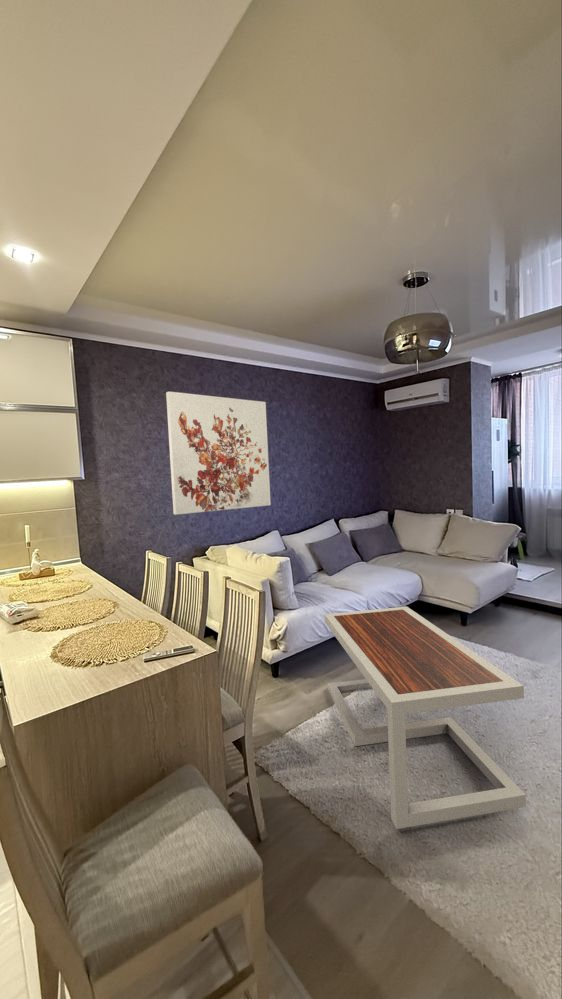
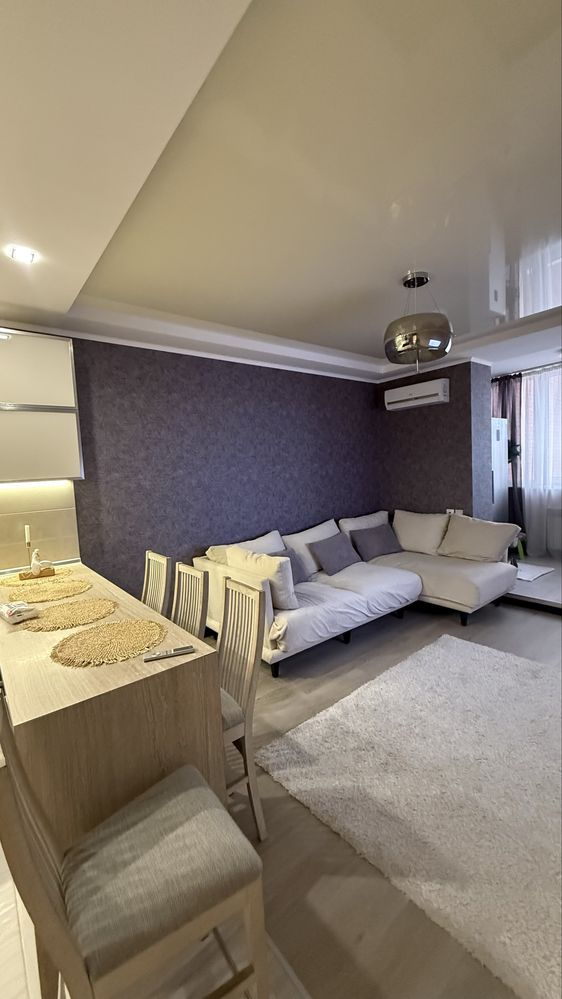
- coffee table (402, 689)
- wall art (223, 453)
